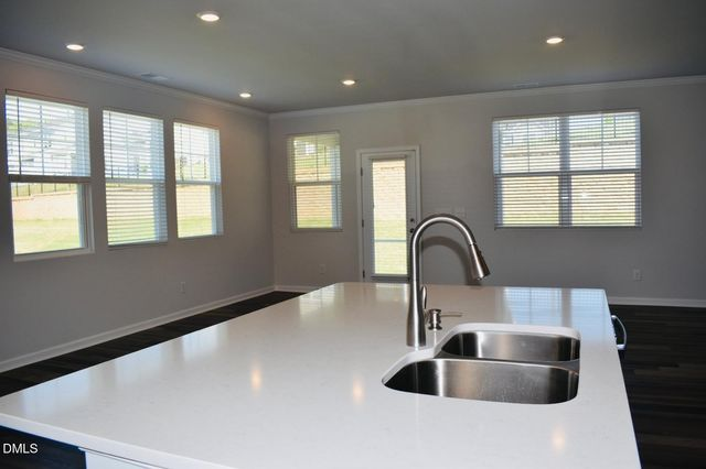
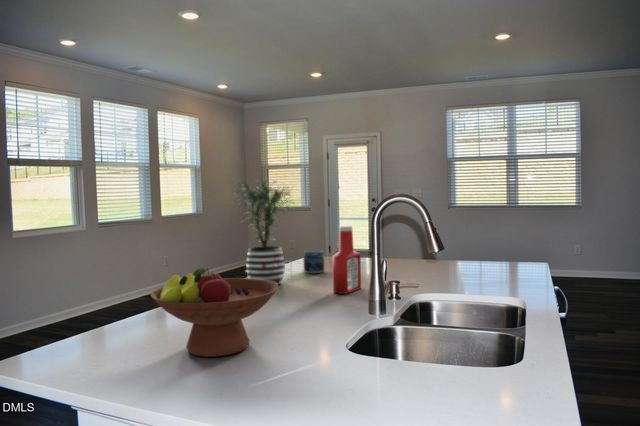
+ potted plant (265, 231)
+ soap bottle (346, 258)
+ fruit bowl (216, 307)
+ mug (312, 260)
